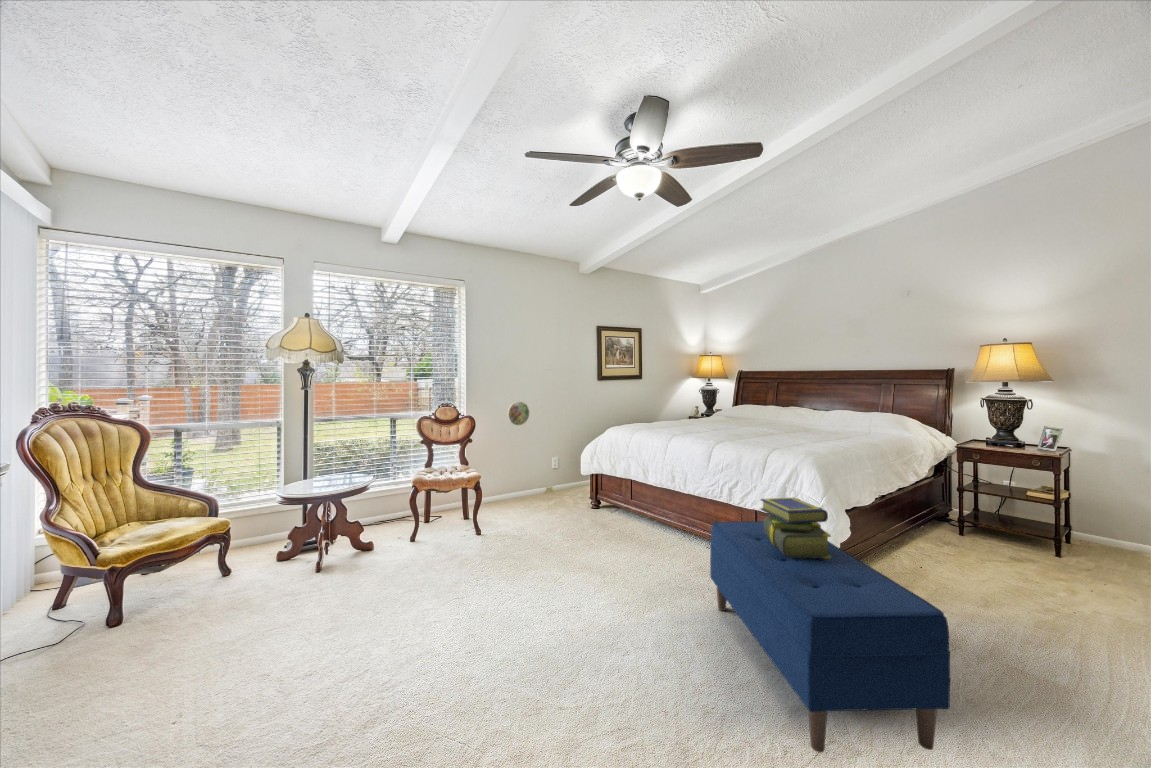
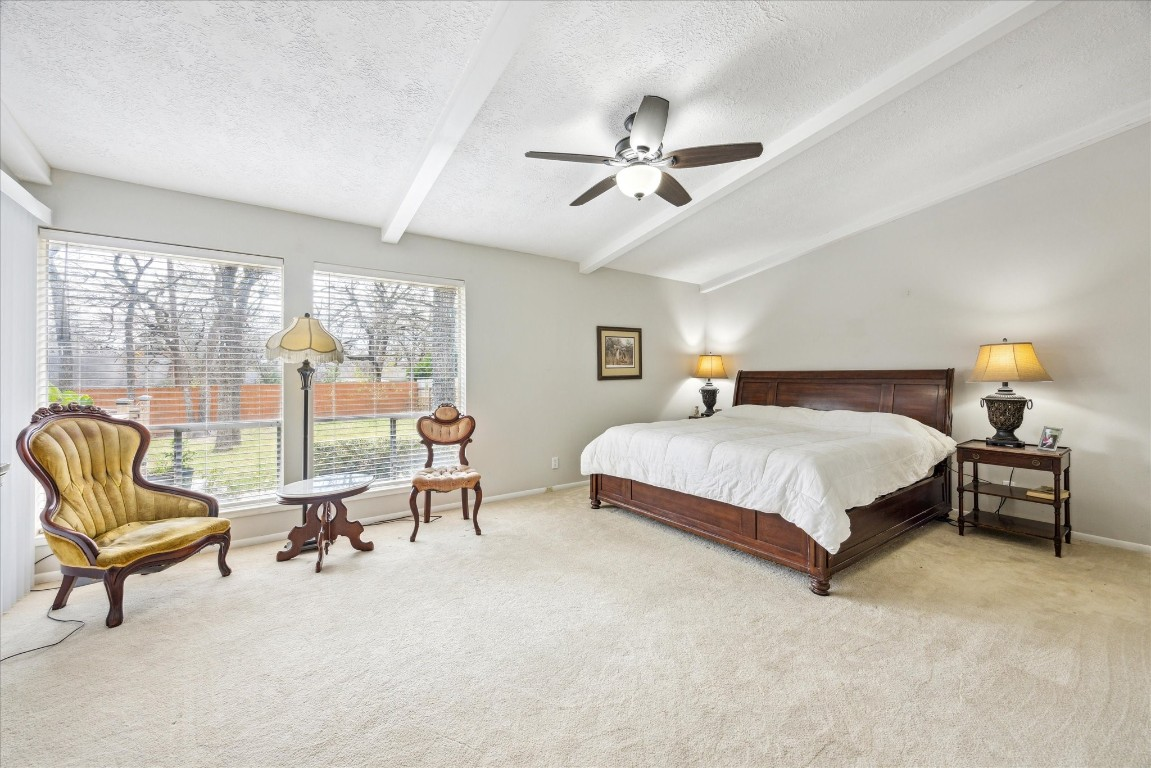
- bench (800, 608)
- stack of books (792, 523)
- decorative plate (518, 413)
